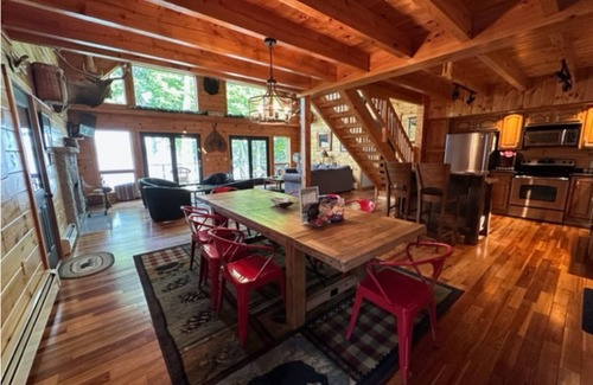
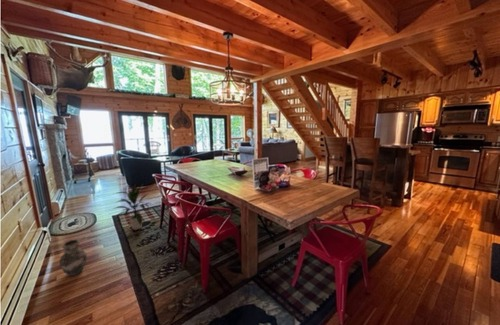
+ indoor plant (134, 207)
+ ceramic jug (73, 257)
